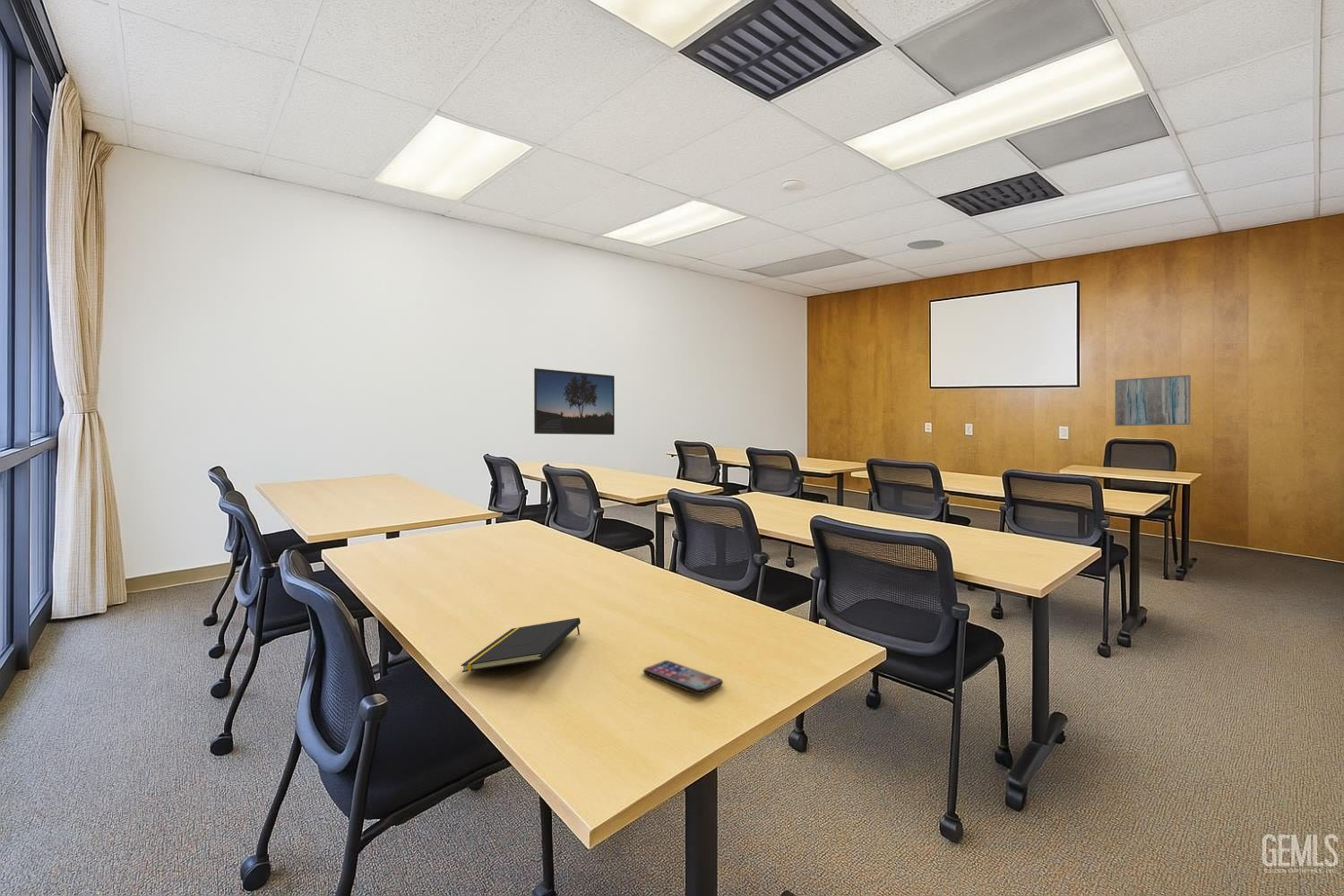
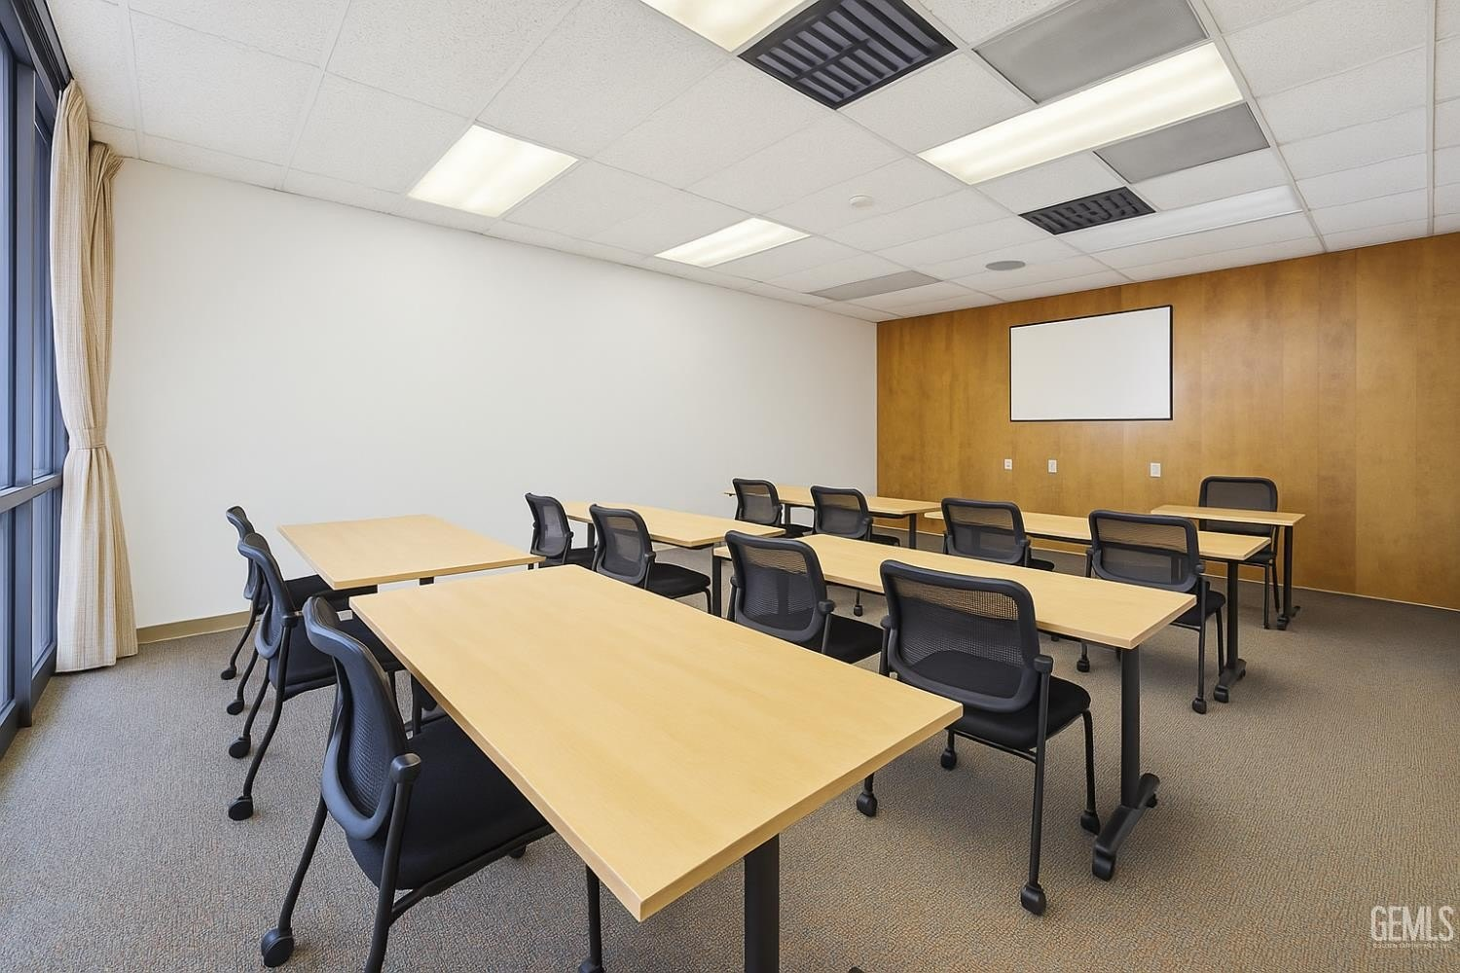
- smartphone (682, 676)
- notepad (525, 642)
- wall art (1151, 401)
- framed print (576, 403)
